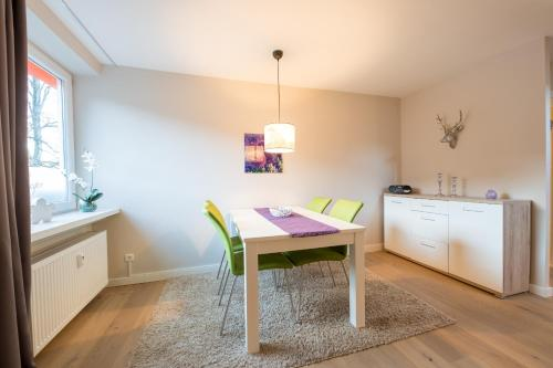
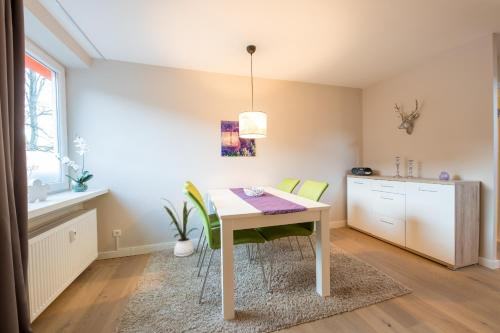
+ house plant (179, 225)
